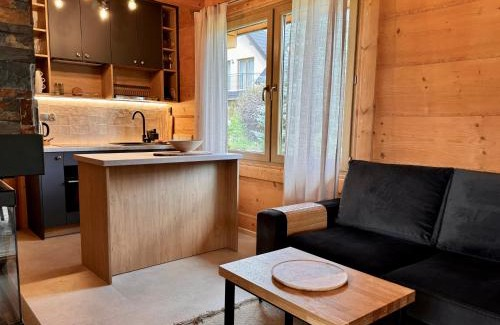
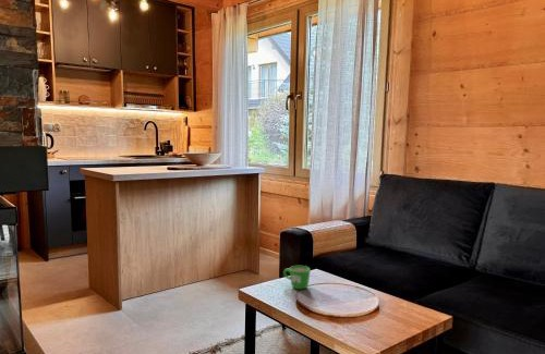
+ mug (295, 277)
